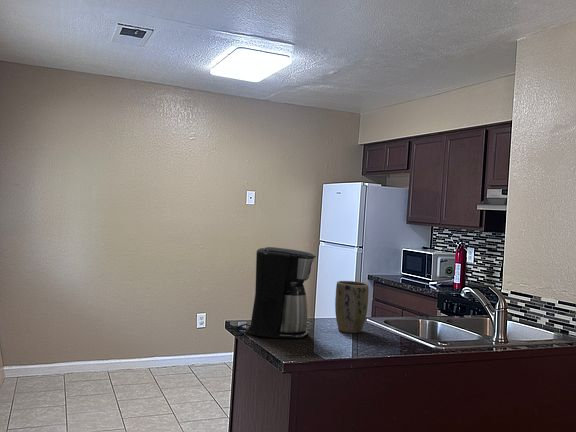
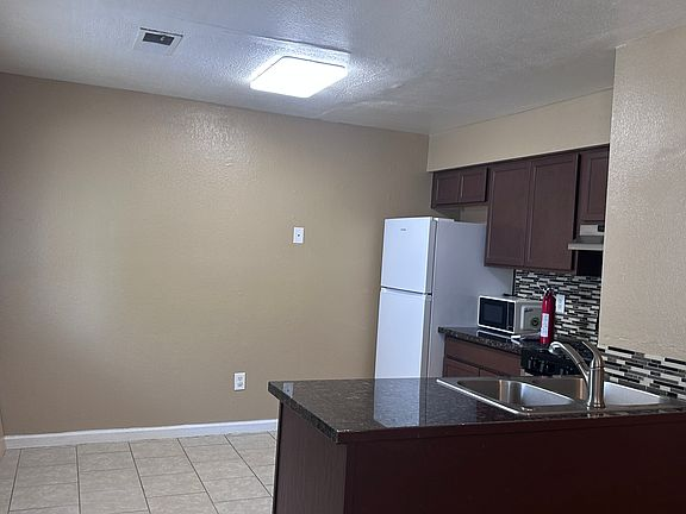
- coffee maker (273, 289)
- plant pot (351, 306)
